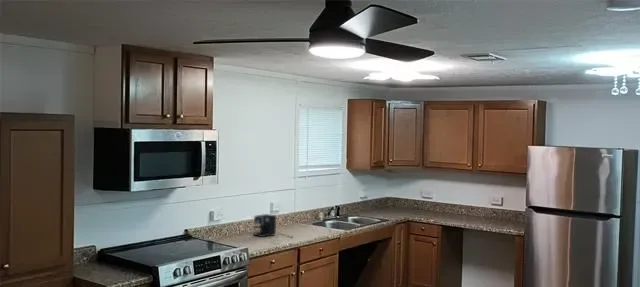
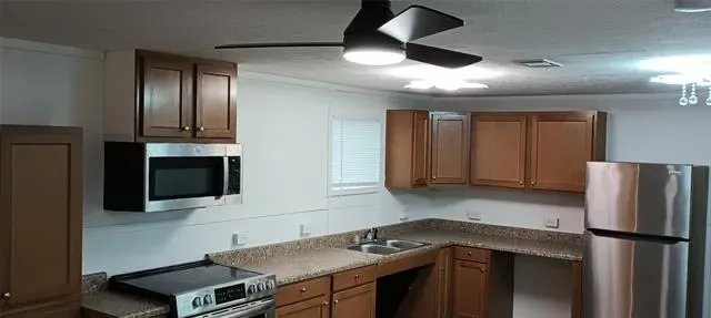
- coffee maker (272, 226)
